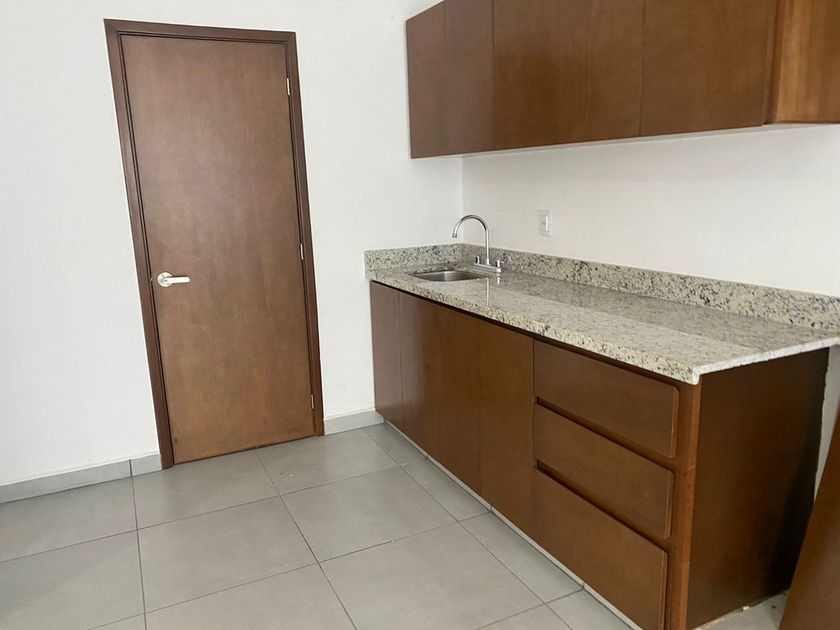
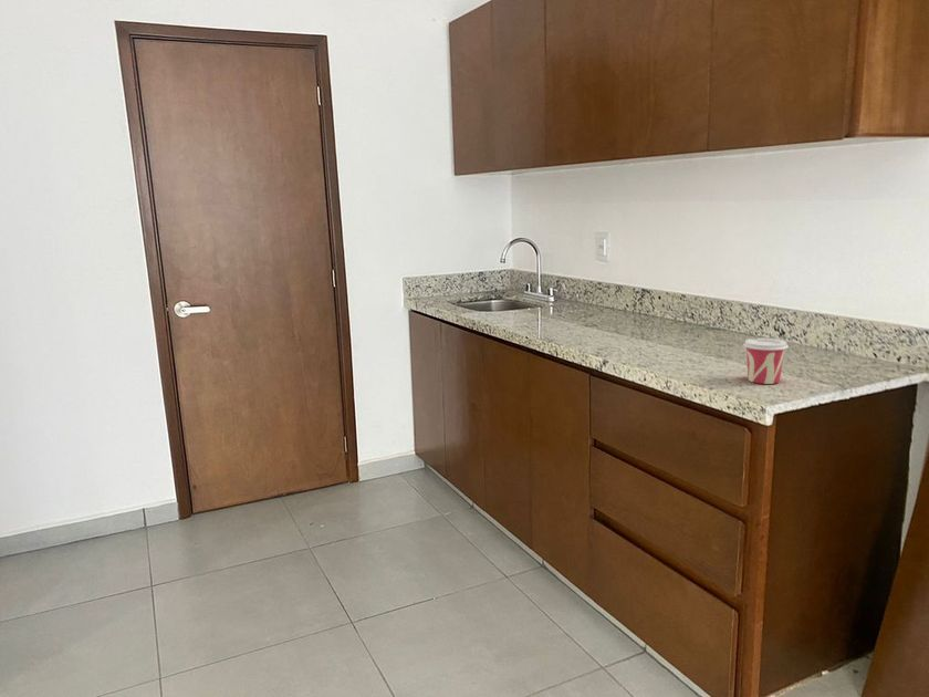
+ cup (764, 361)
